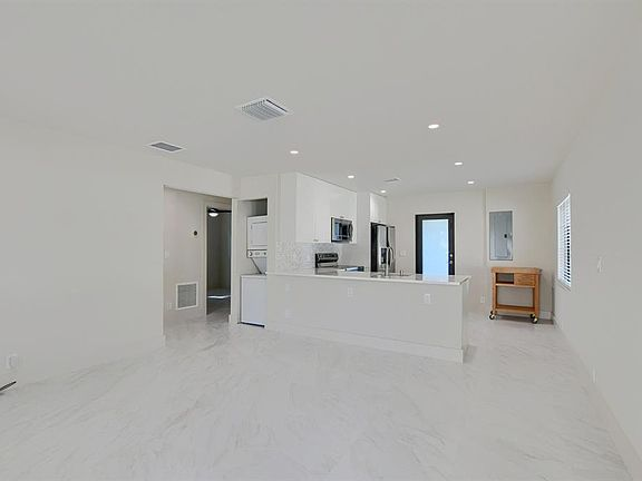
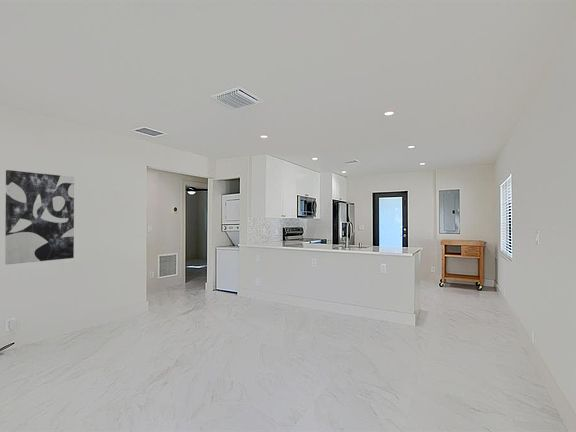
+ wall art (42, 217)
